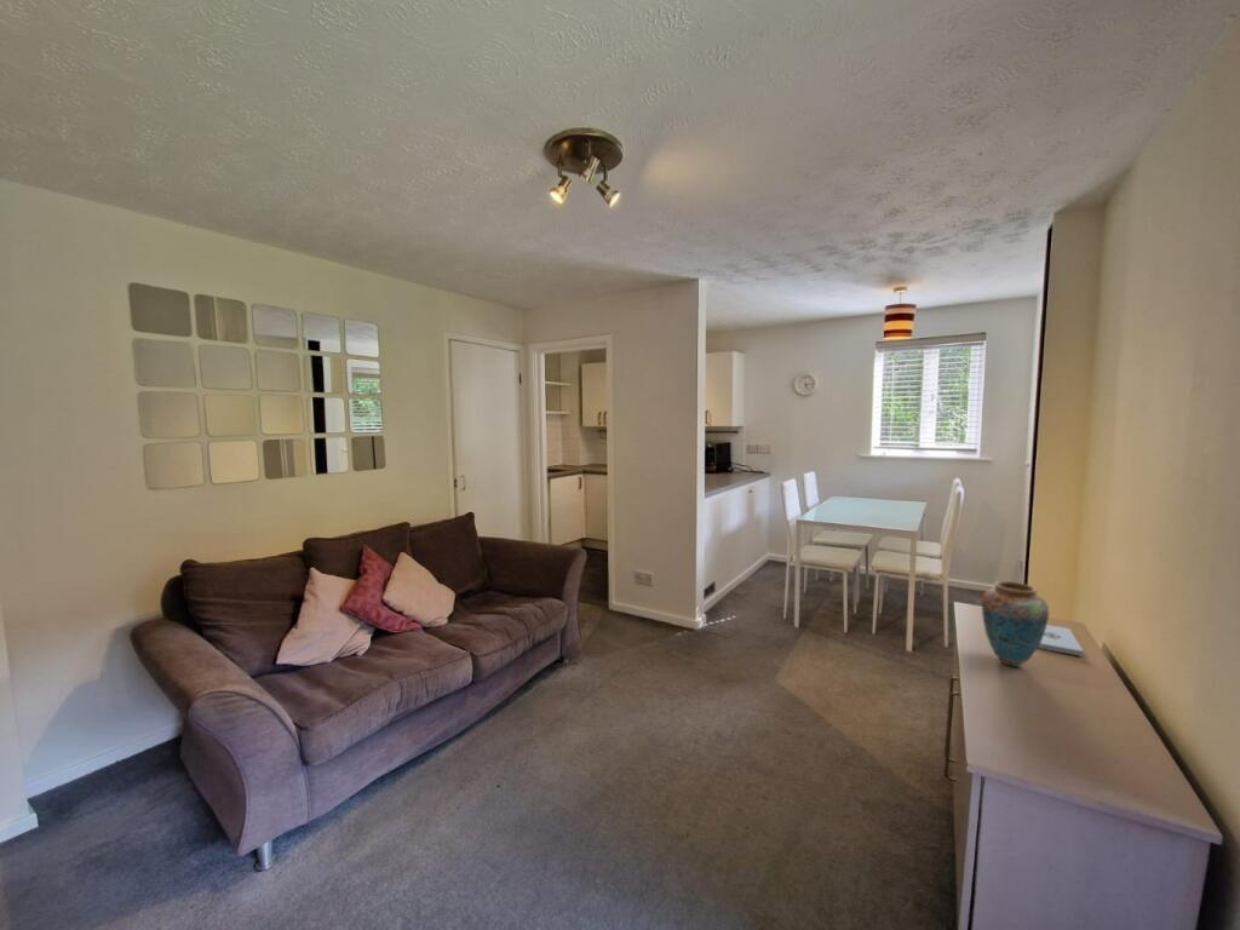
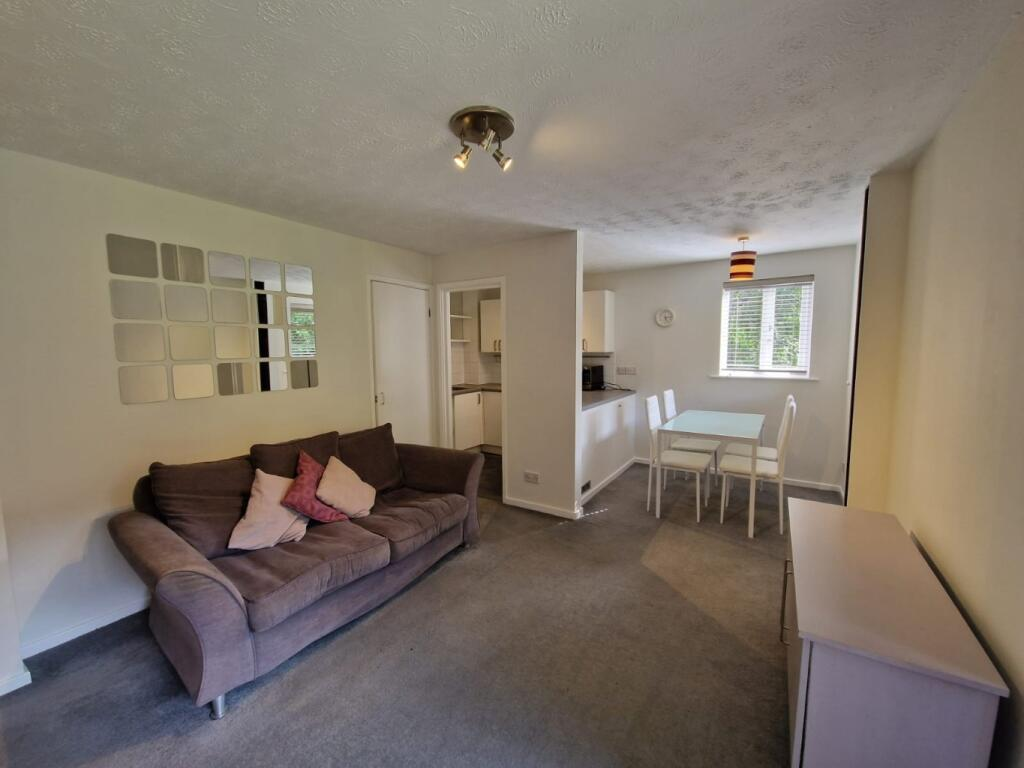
- vase (1012, 625)
- notepad (1051, 637)
